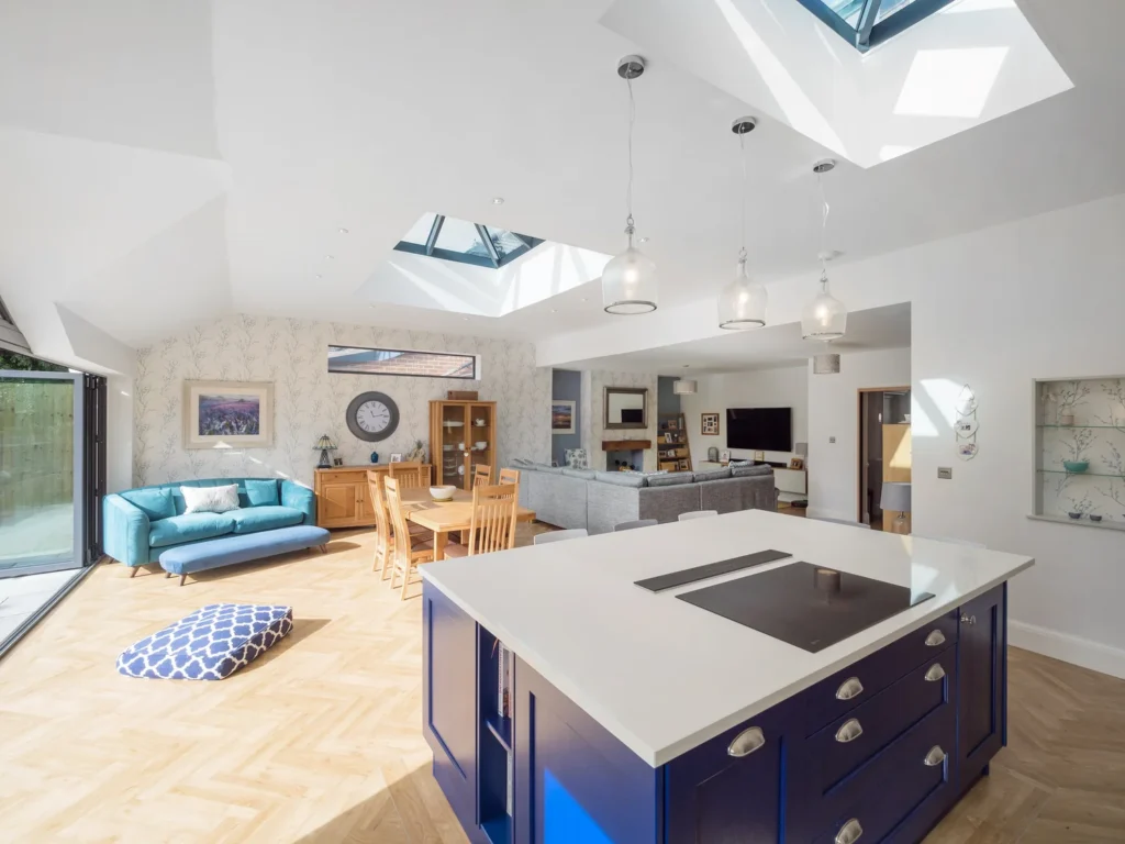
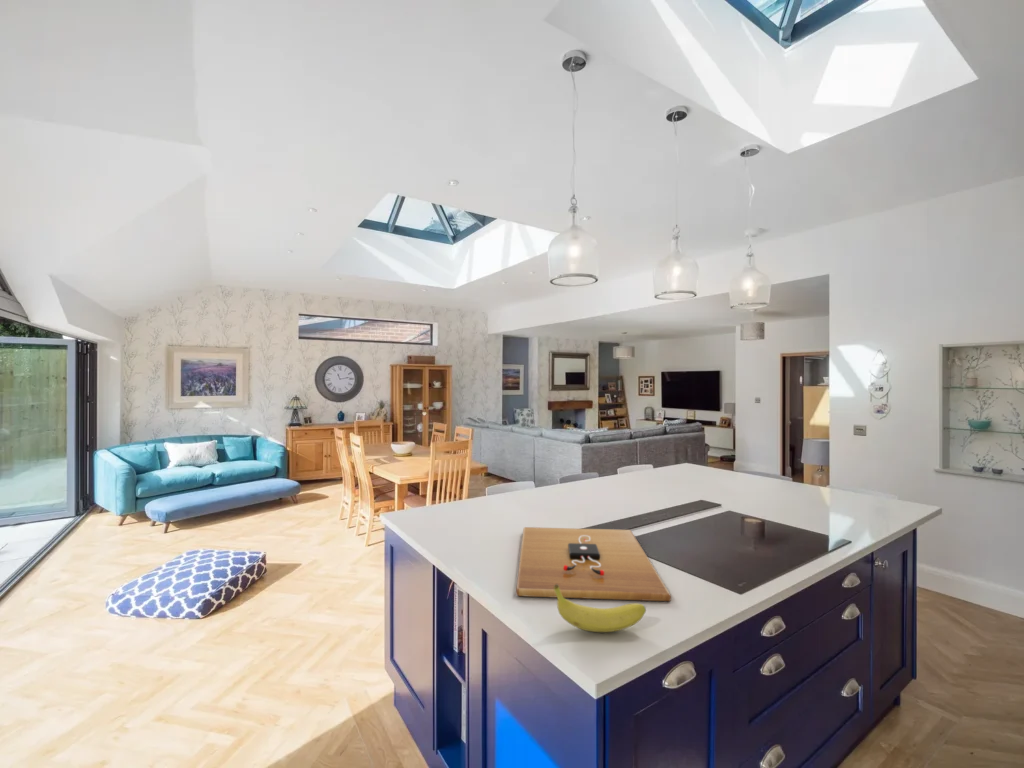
+ cutting board (583, 553)
+ fruit (599, 608)
